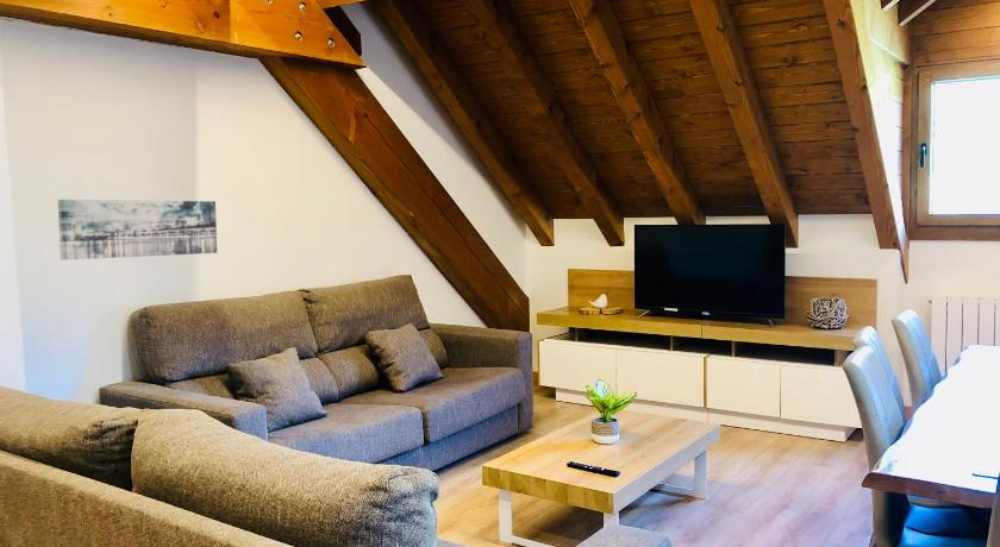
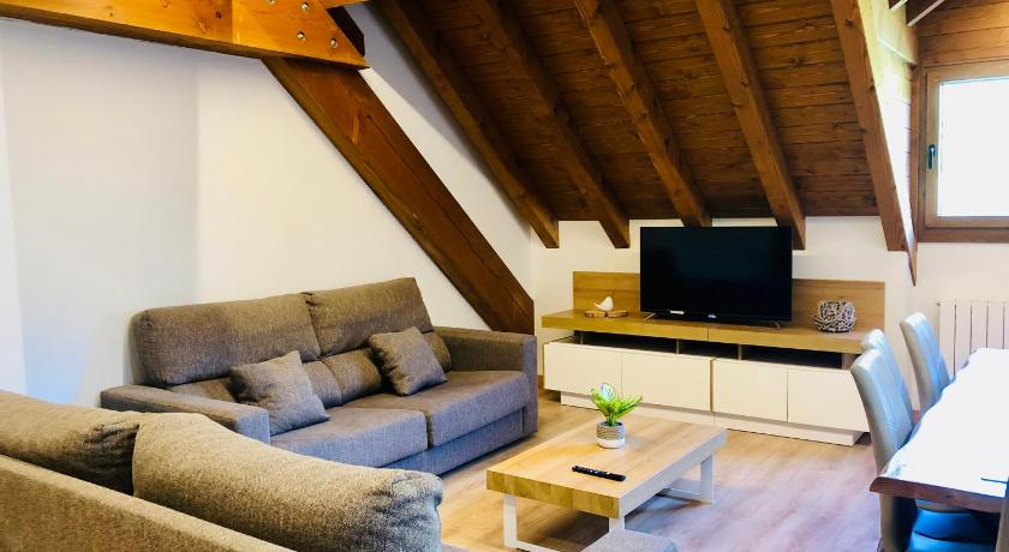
- wall art (143, 228)
